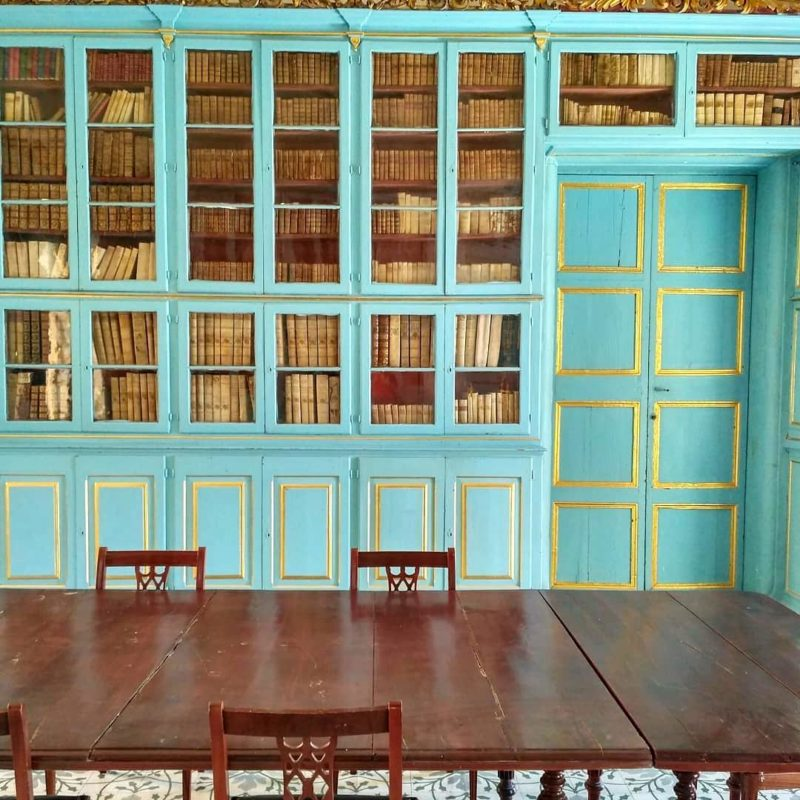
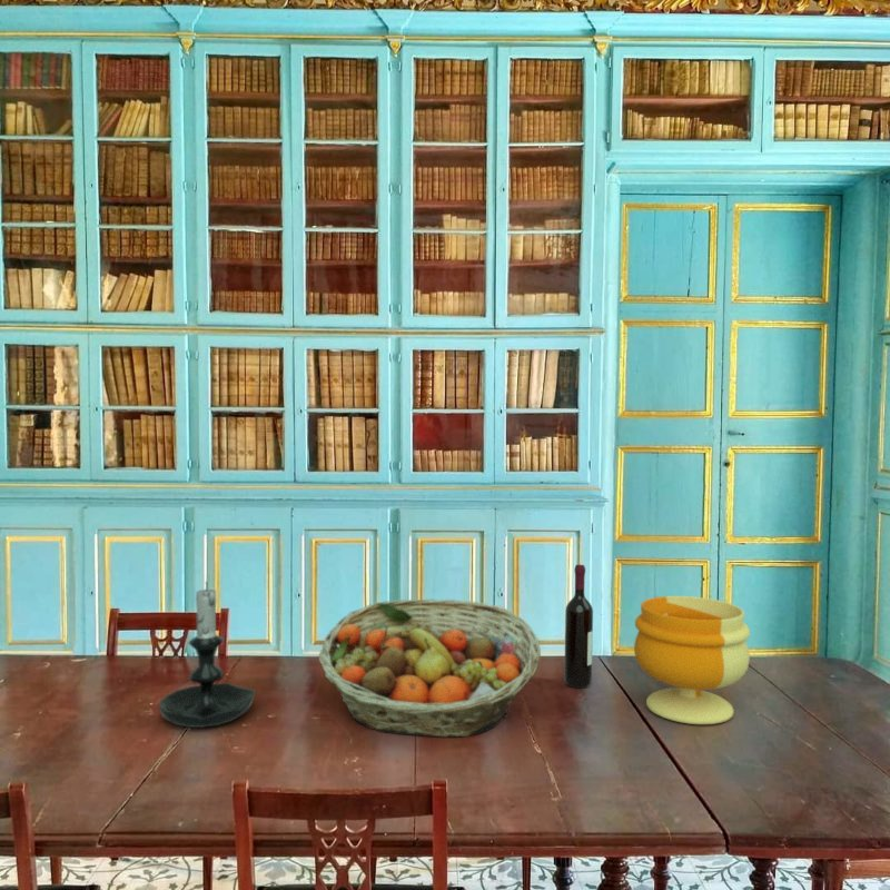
+ fruit basket (428, 663)
+ wine bottle (578, 624)
+ candle holder (208, 649)
+ footed bowl (690, 659)
